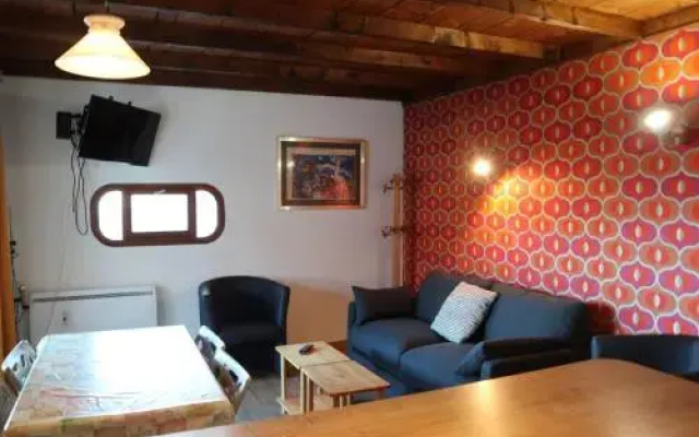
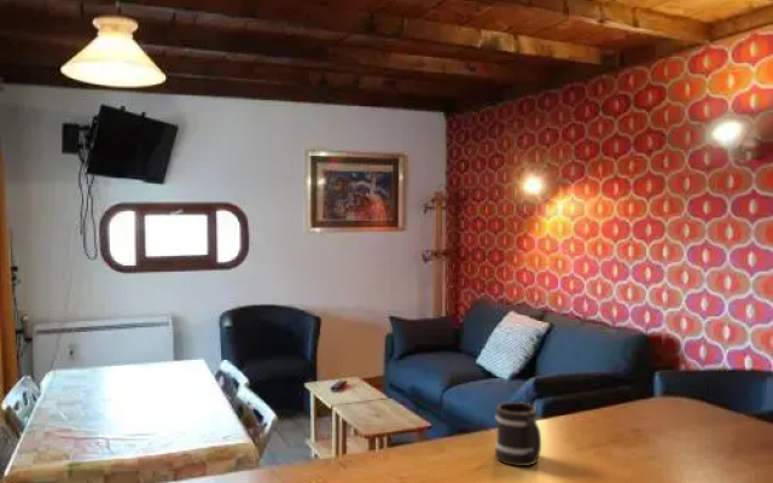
+ mug (521, 435)
